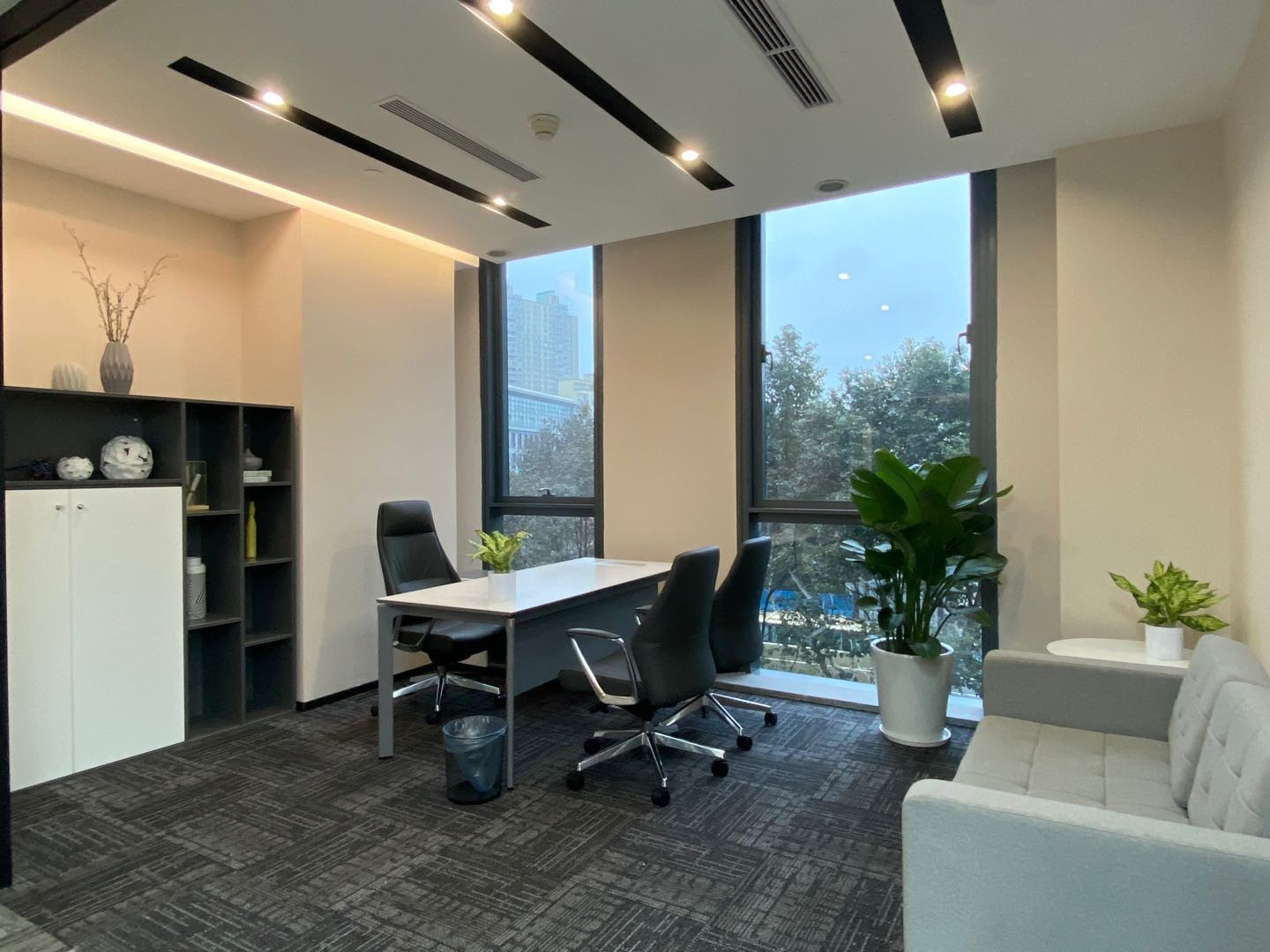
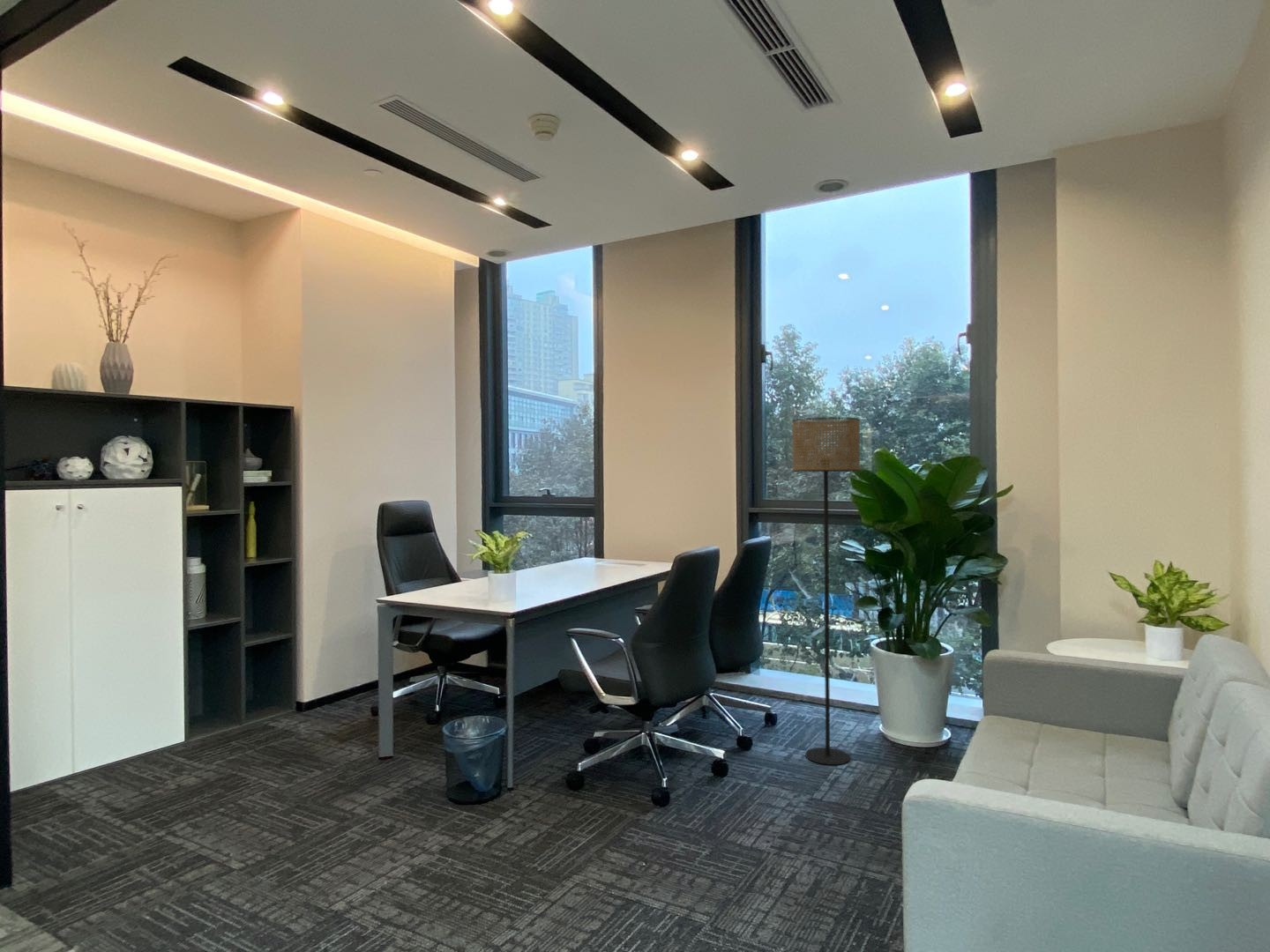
+ floor lamp (826, 588)
